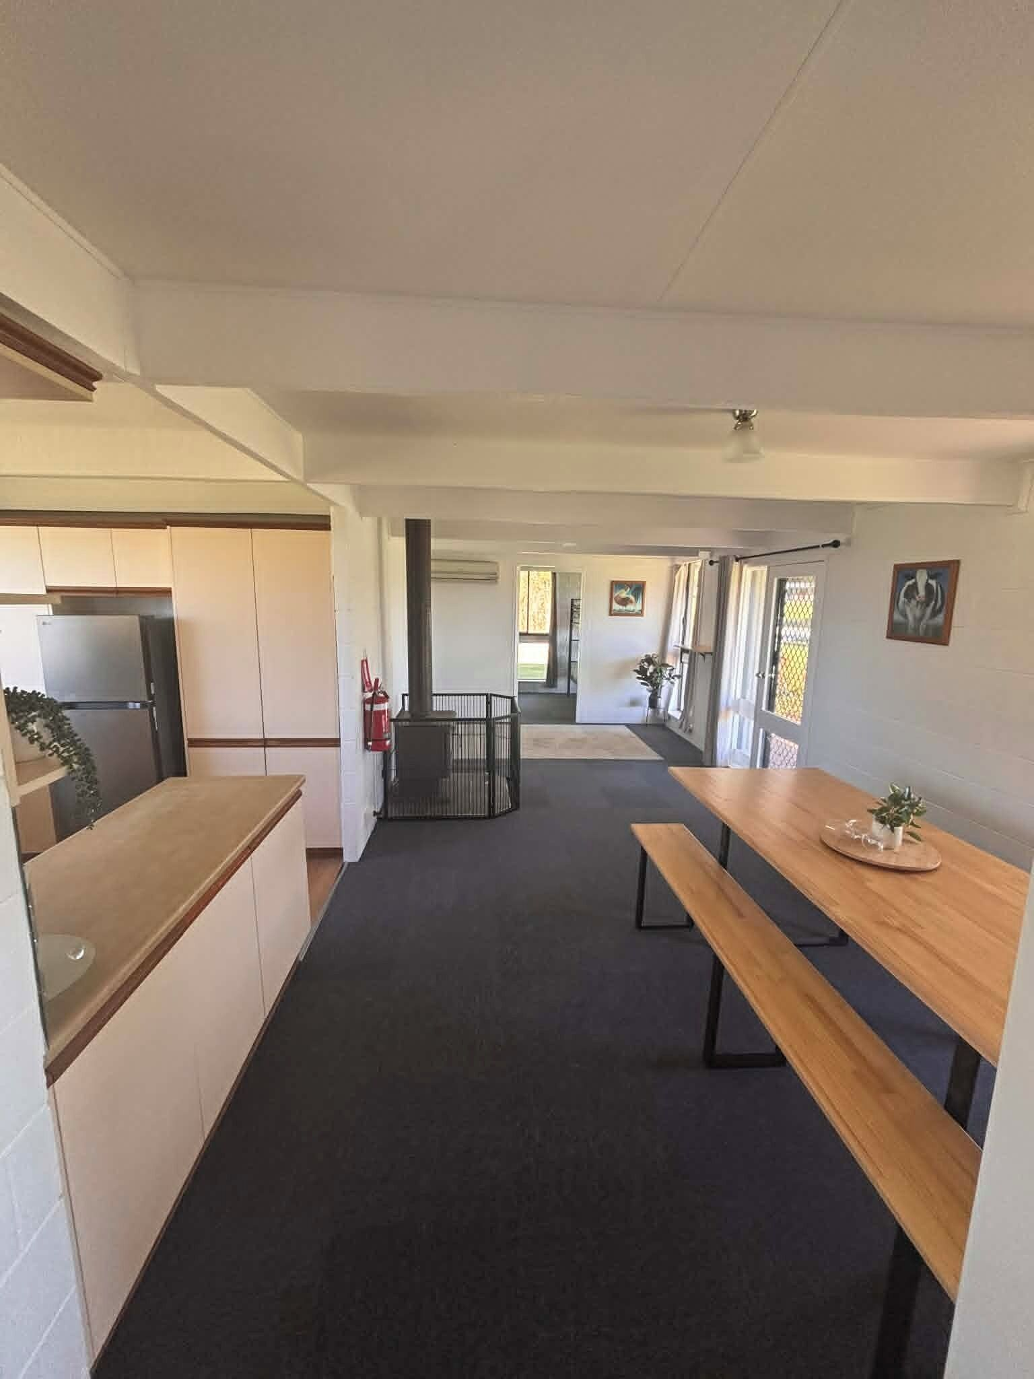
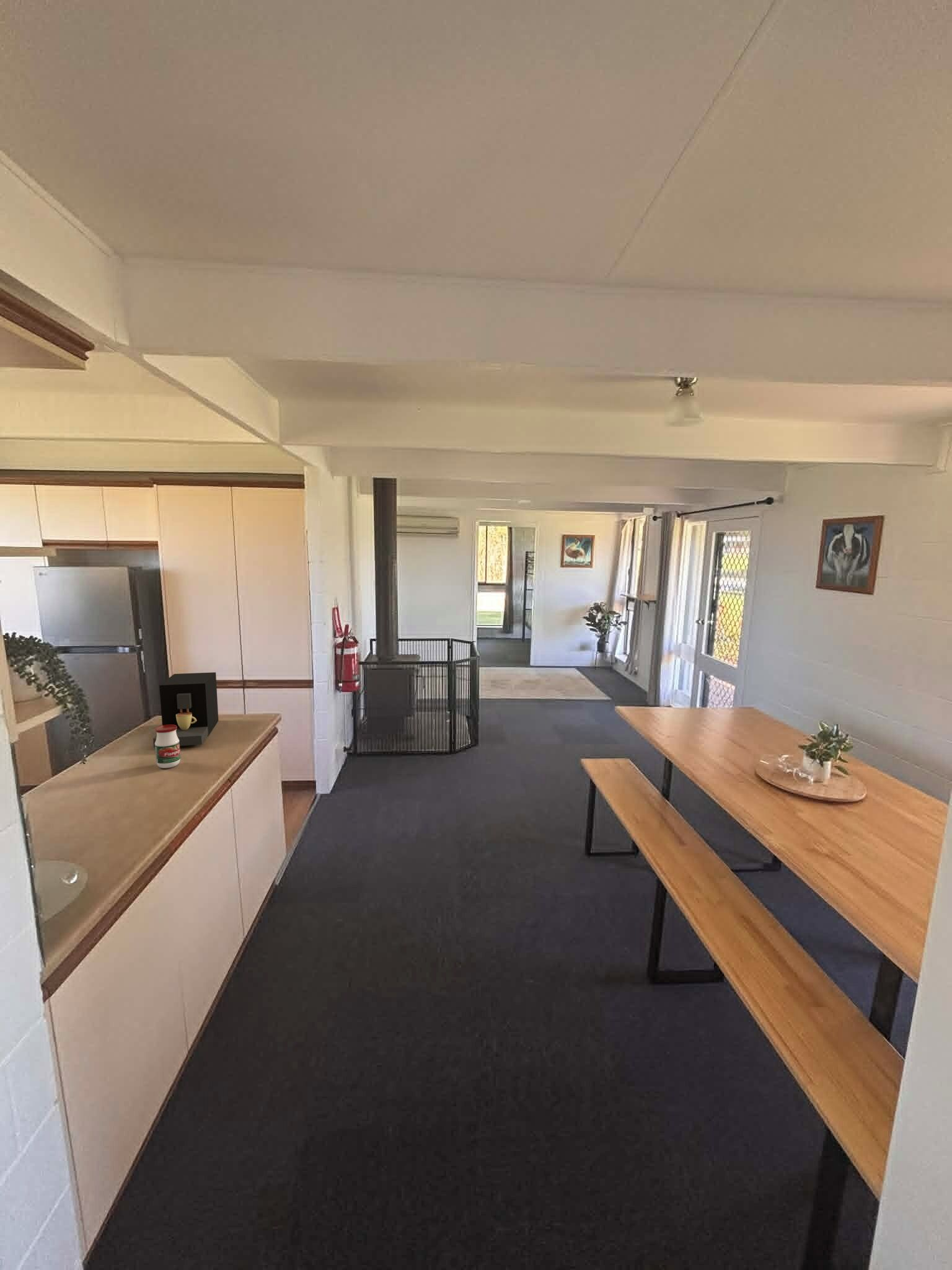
+ coffee maker (187, 708)
+ jar (167, 746)
